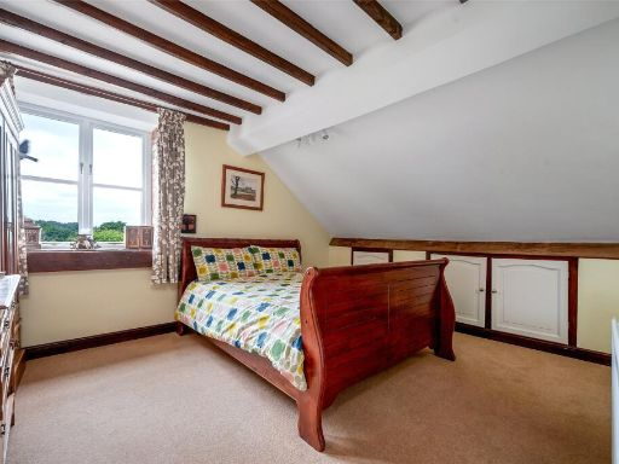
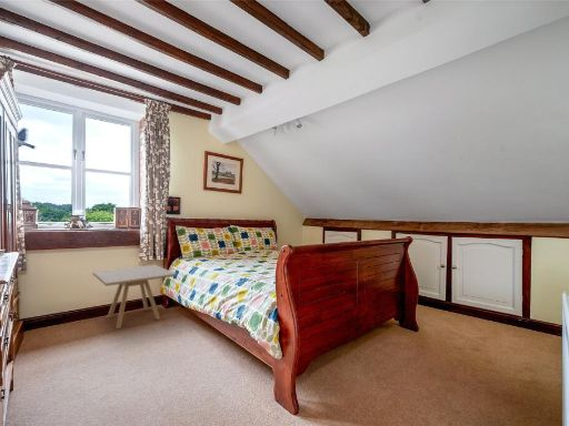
+ side table (127, 294)
